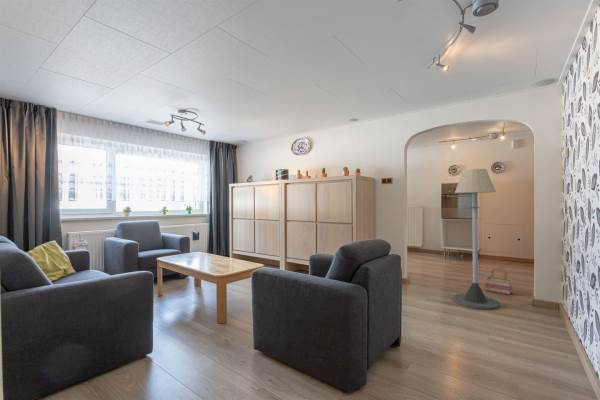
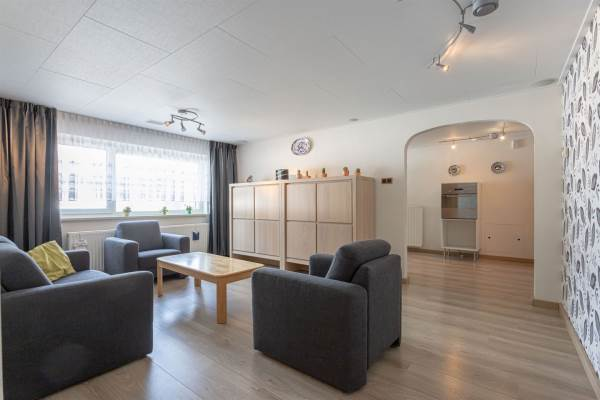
- basket (498, 279)
- floor lamp (474, 235)
